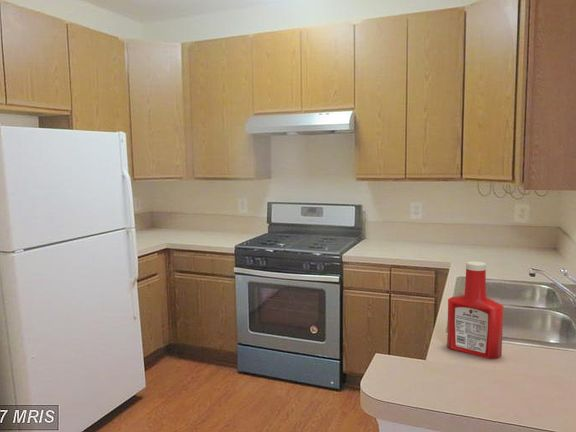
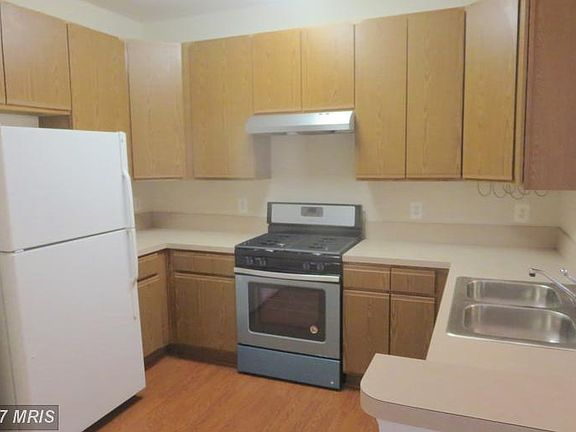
- soap bottle (474, 307)
